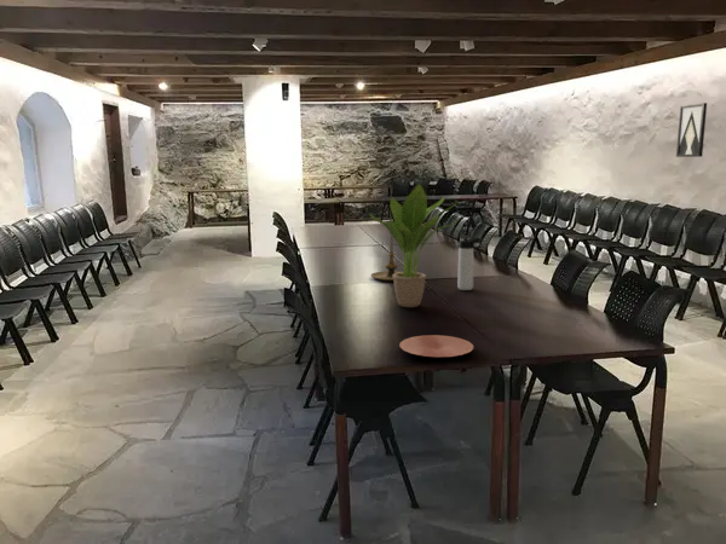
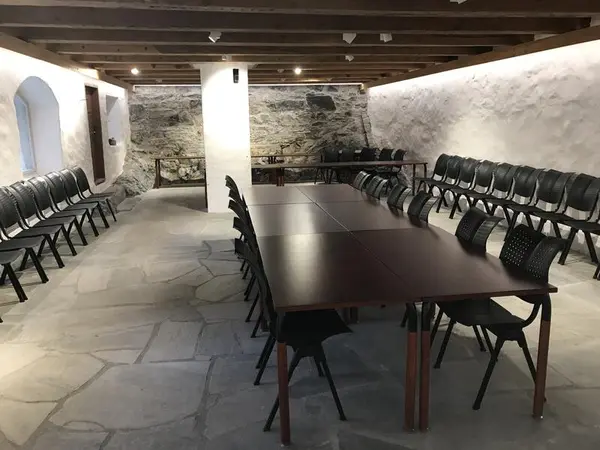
- wall art (691, 131)
- candle holder (391, 254)
- thermos bottle (469, 264)
- plate (436, 348)
- potted plant (419, 244)
